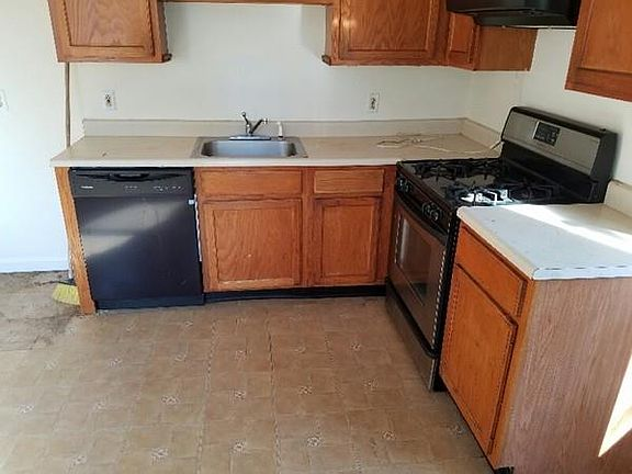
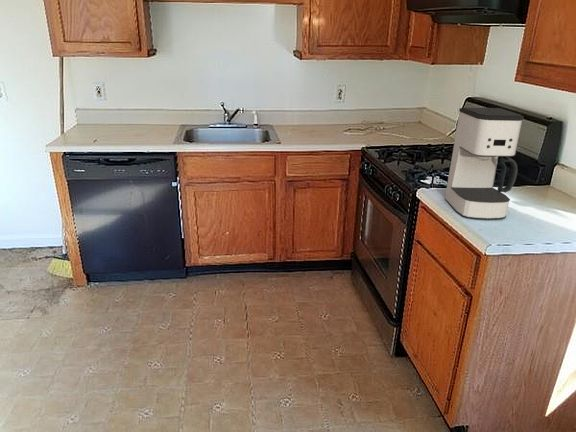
+ coffee maker (488, 162)
